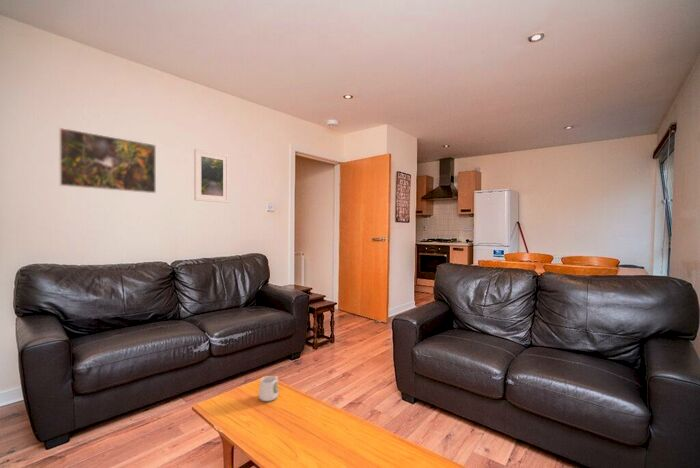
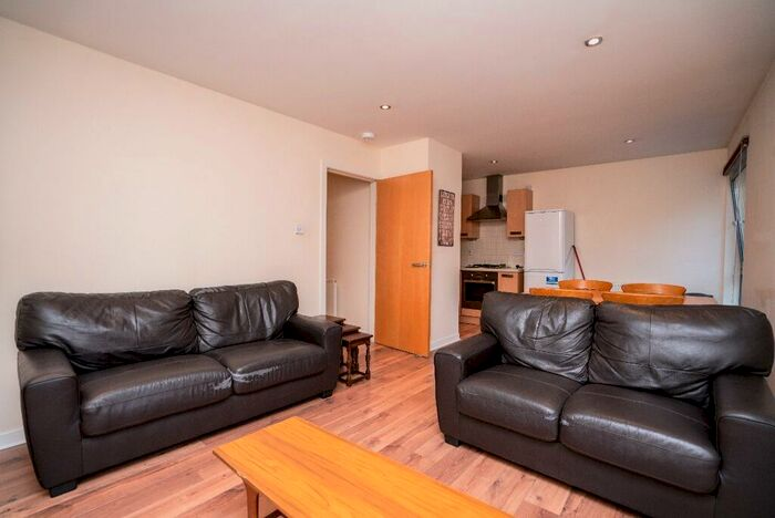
- mug (270, 387)
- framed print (111, 163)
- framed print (212, 176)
